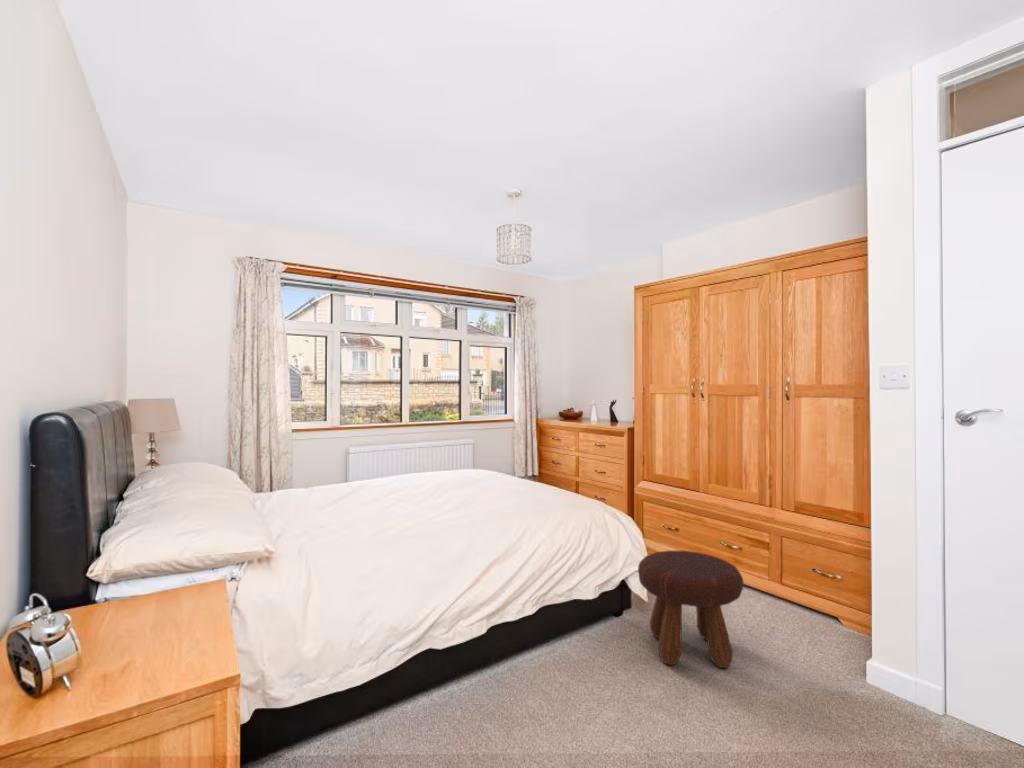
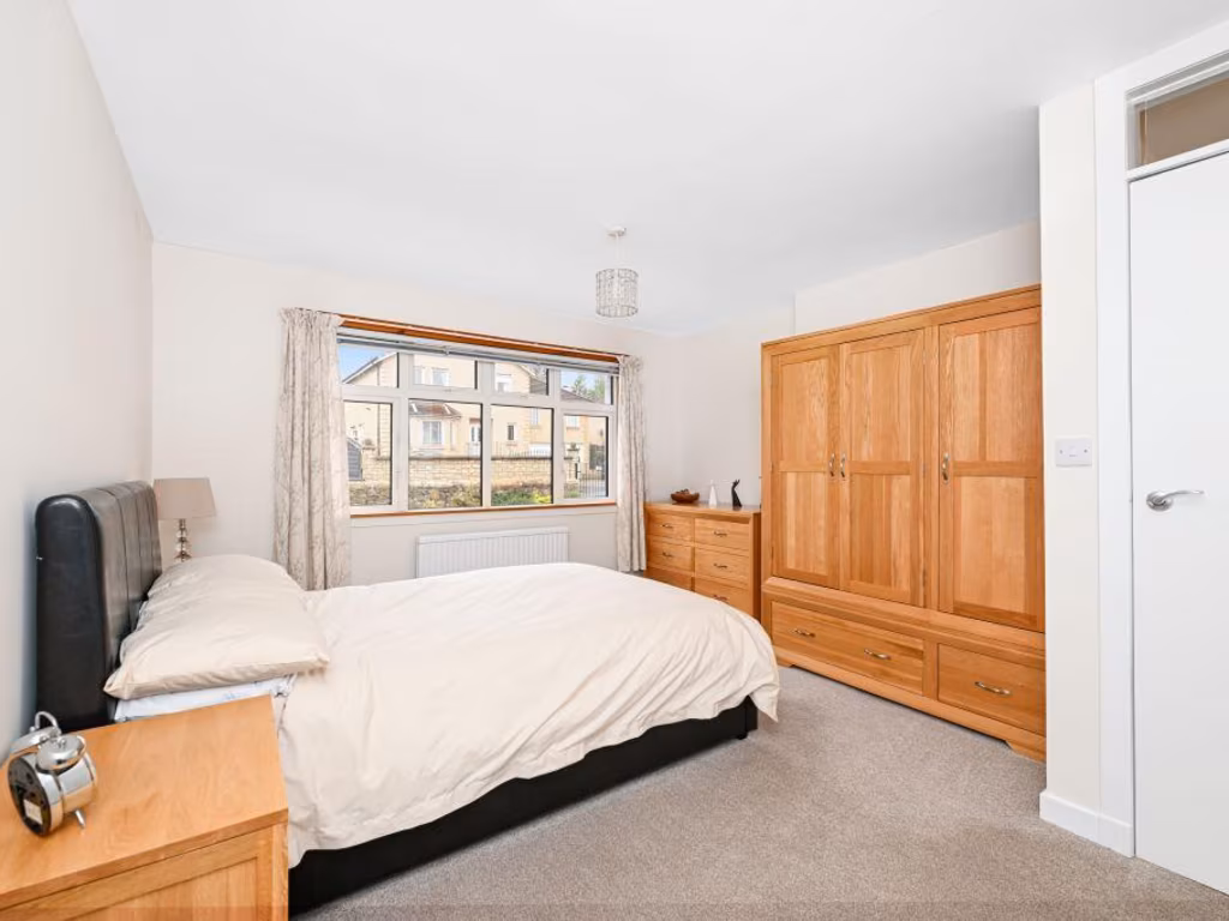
- footstool (689, 605)
